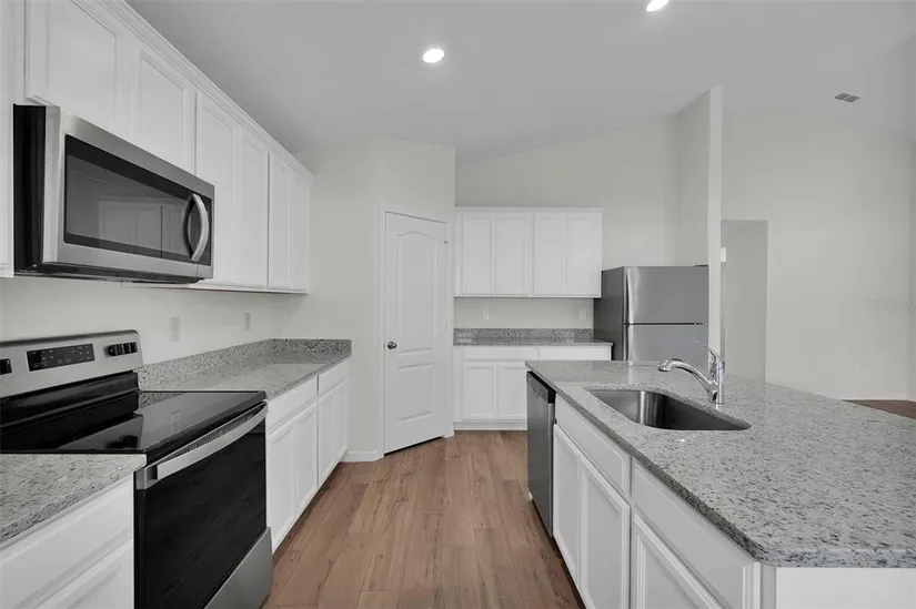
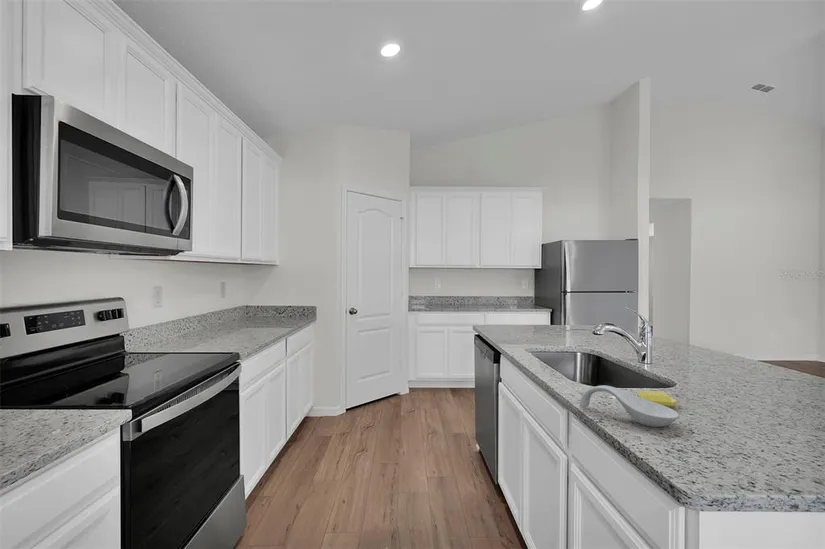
+ spoon rest (626, 404)
+ soap bar (656, 398)
